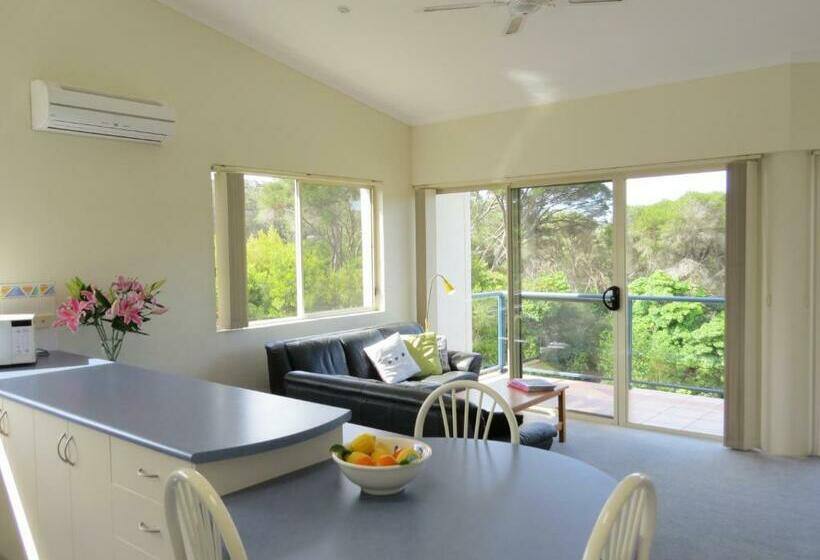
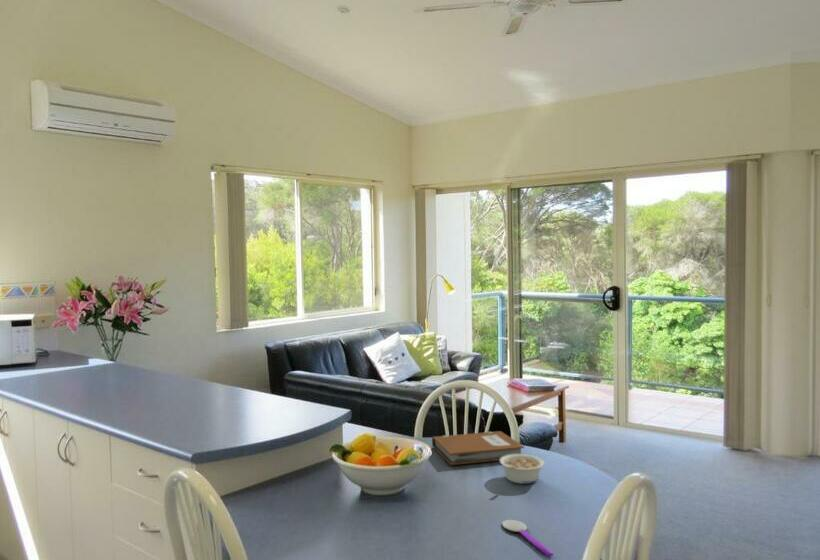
+ spoon (527, 535)
+ legume (522, 468)
+ notebook (478, 446)
